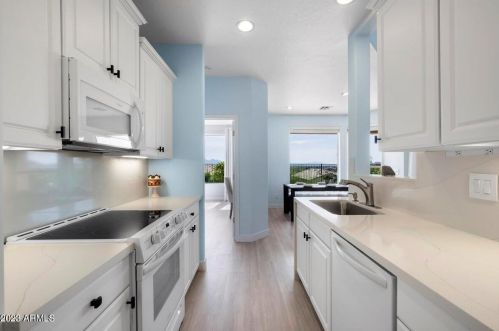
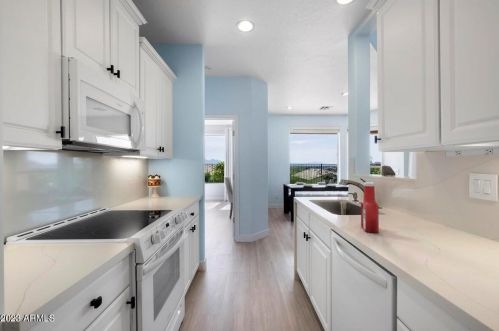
+ soap bottle (369, 206)
